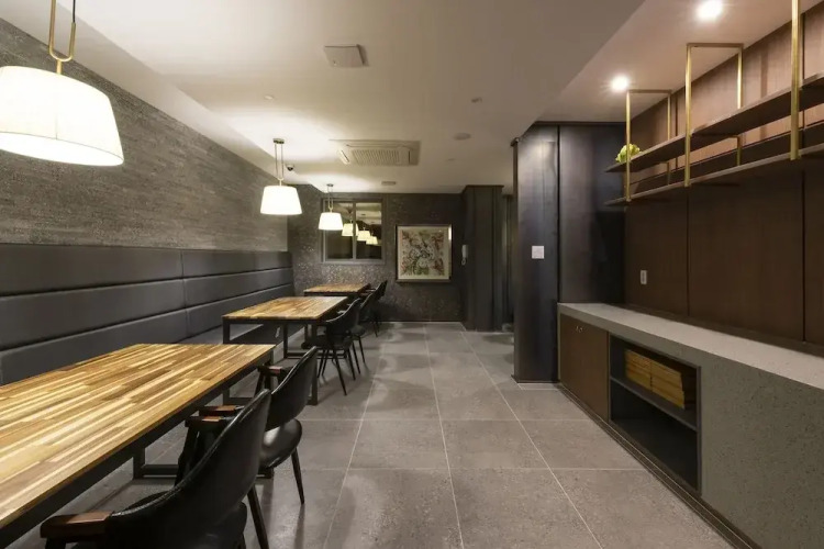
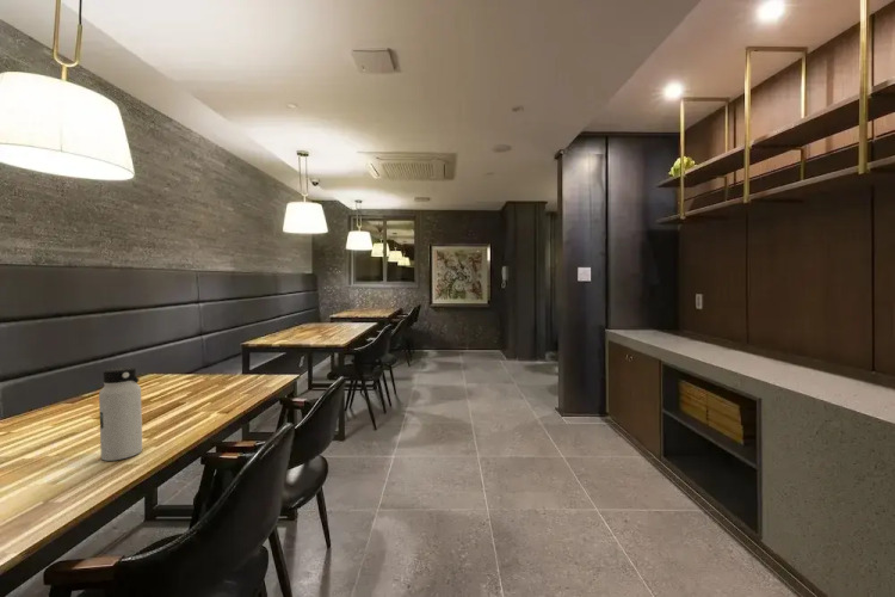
+ water bottle (121, 411)
